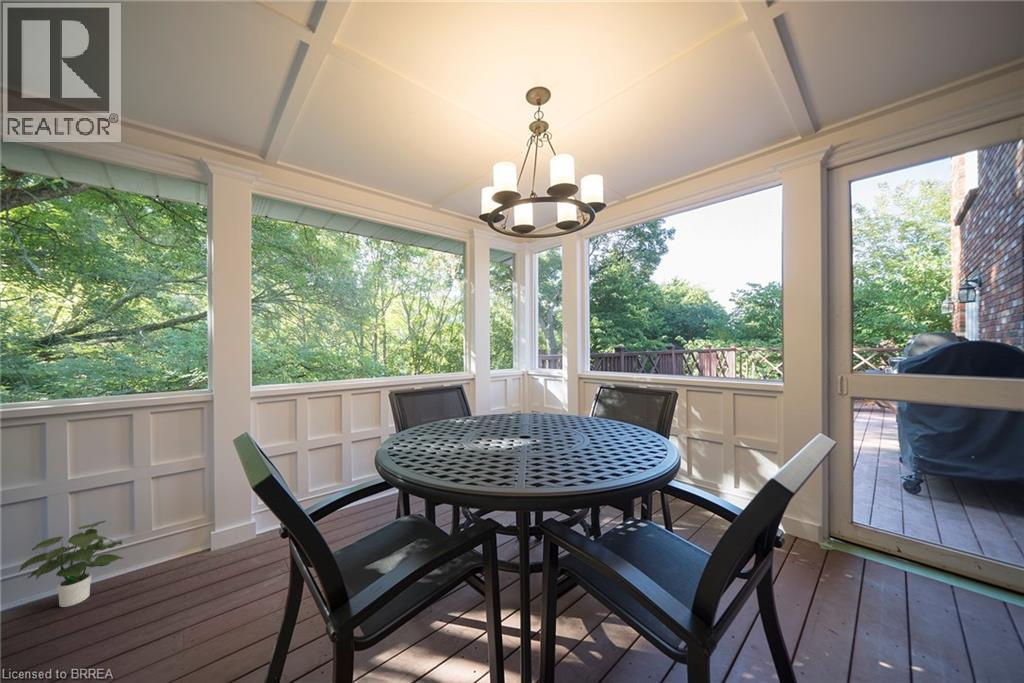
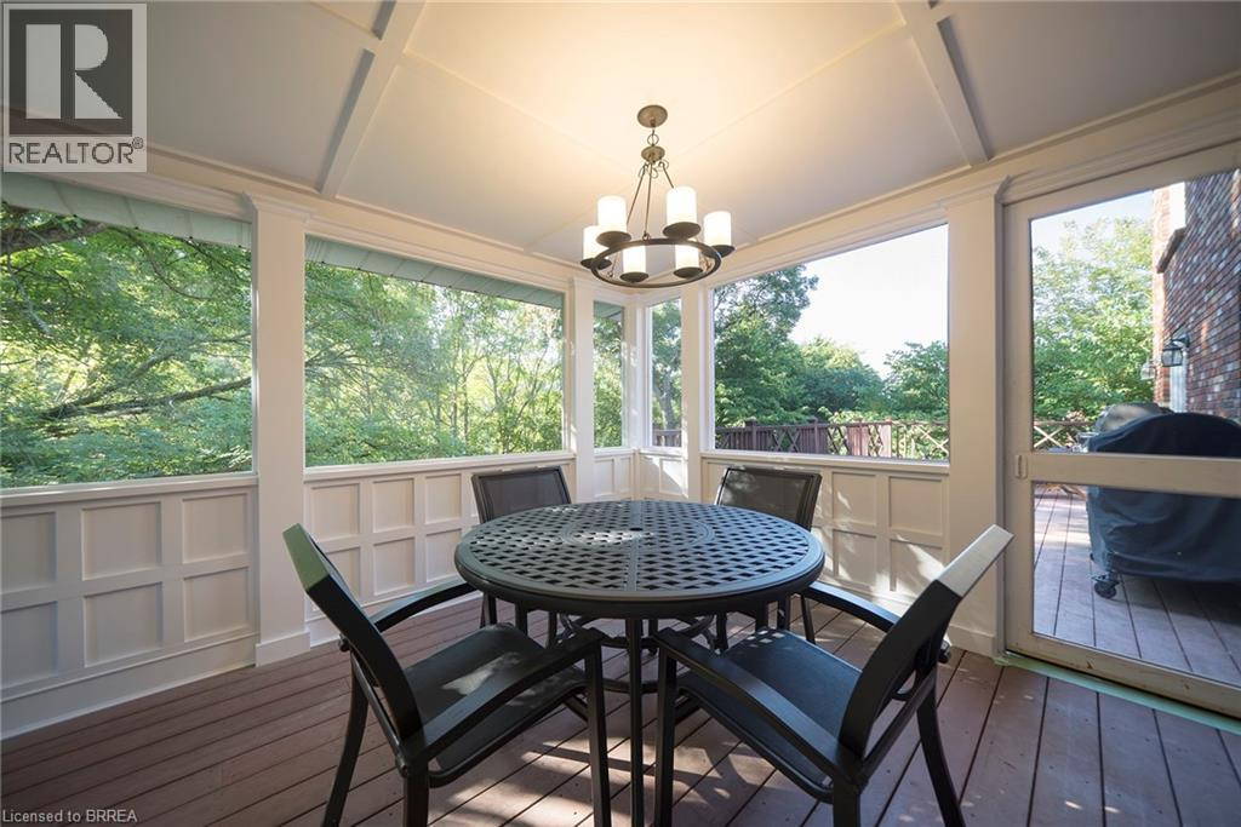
- potted plant (74, 564)
